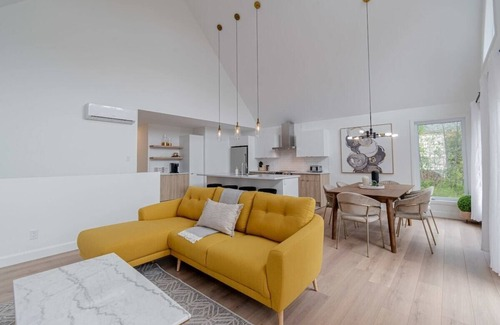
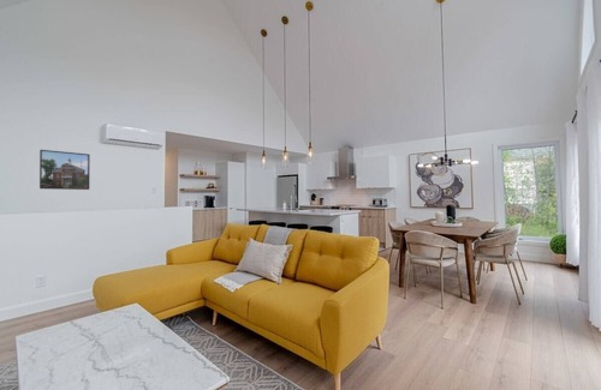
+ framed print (65, 170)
